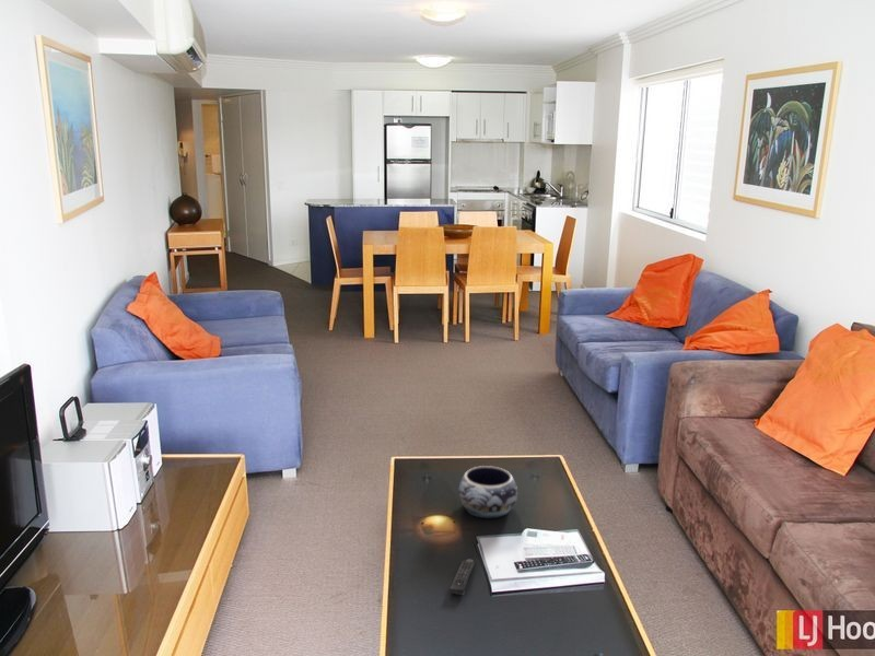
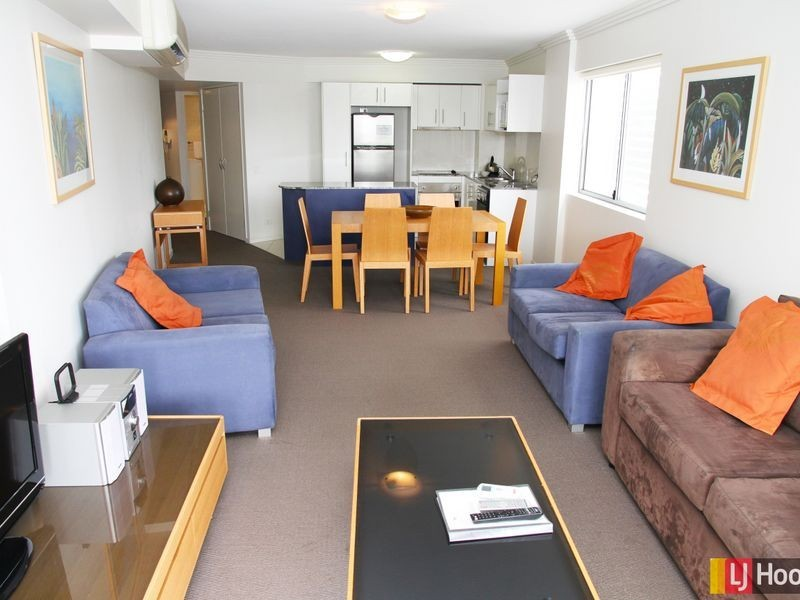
- decorative bowl (488, 491)
- remote control (463, 574)
